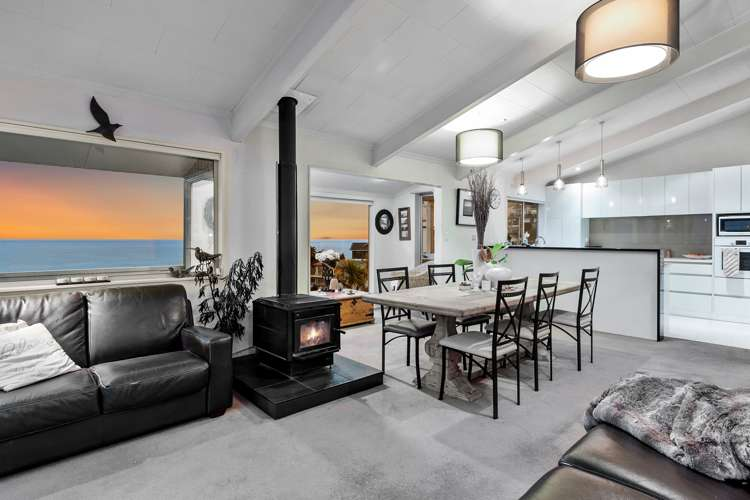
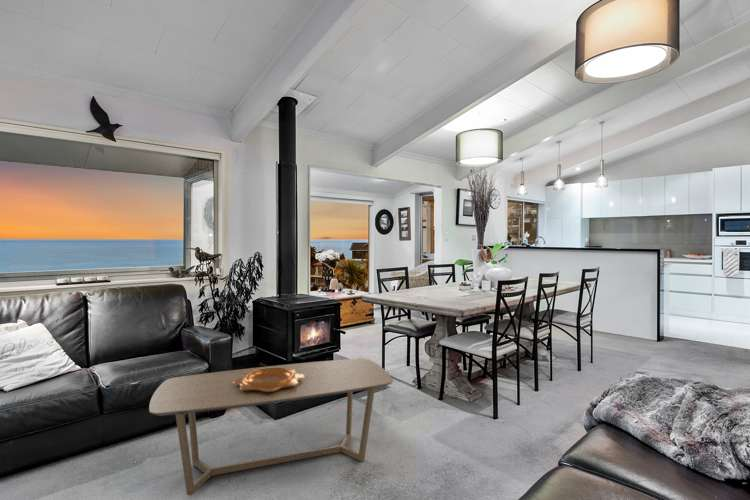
+ decorative bowl (269, 378)
+ coffee table (277, 402)
